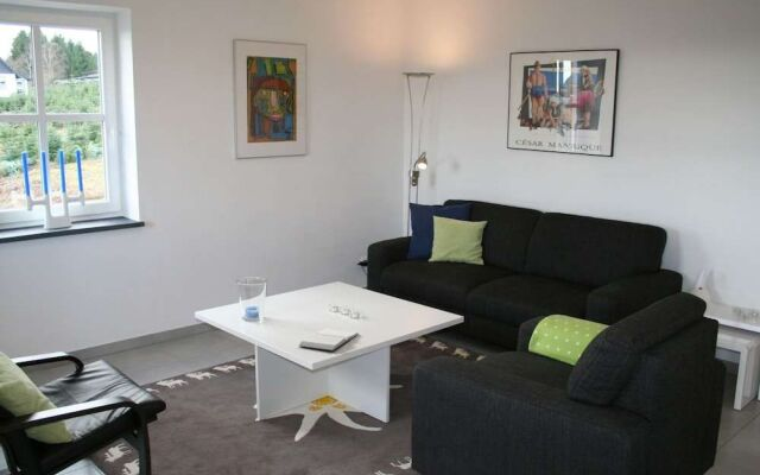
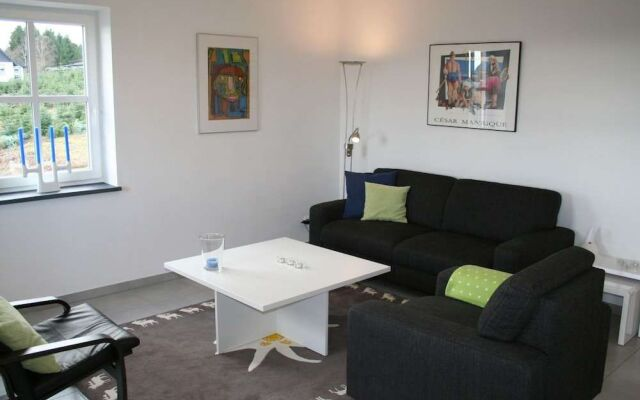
- book (329, 337)
